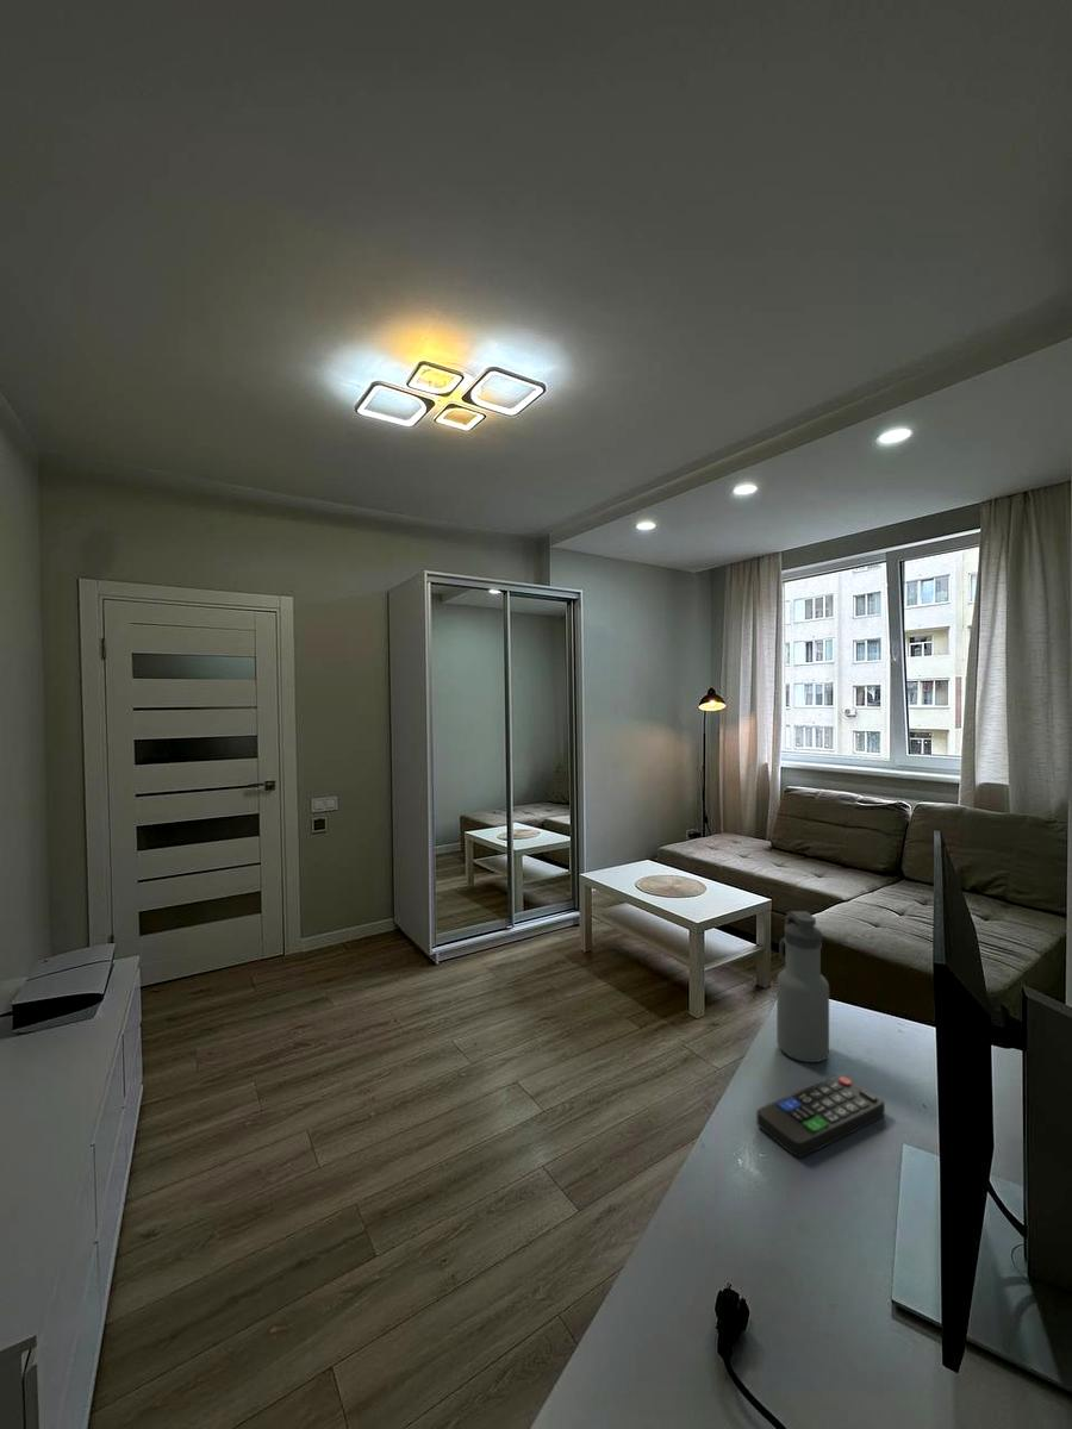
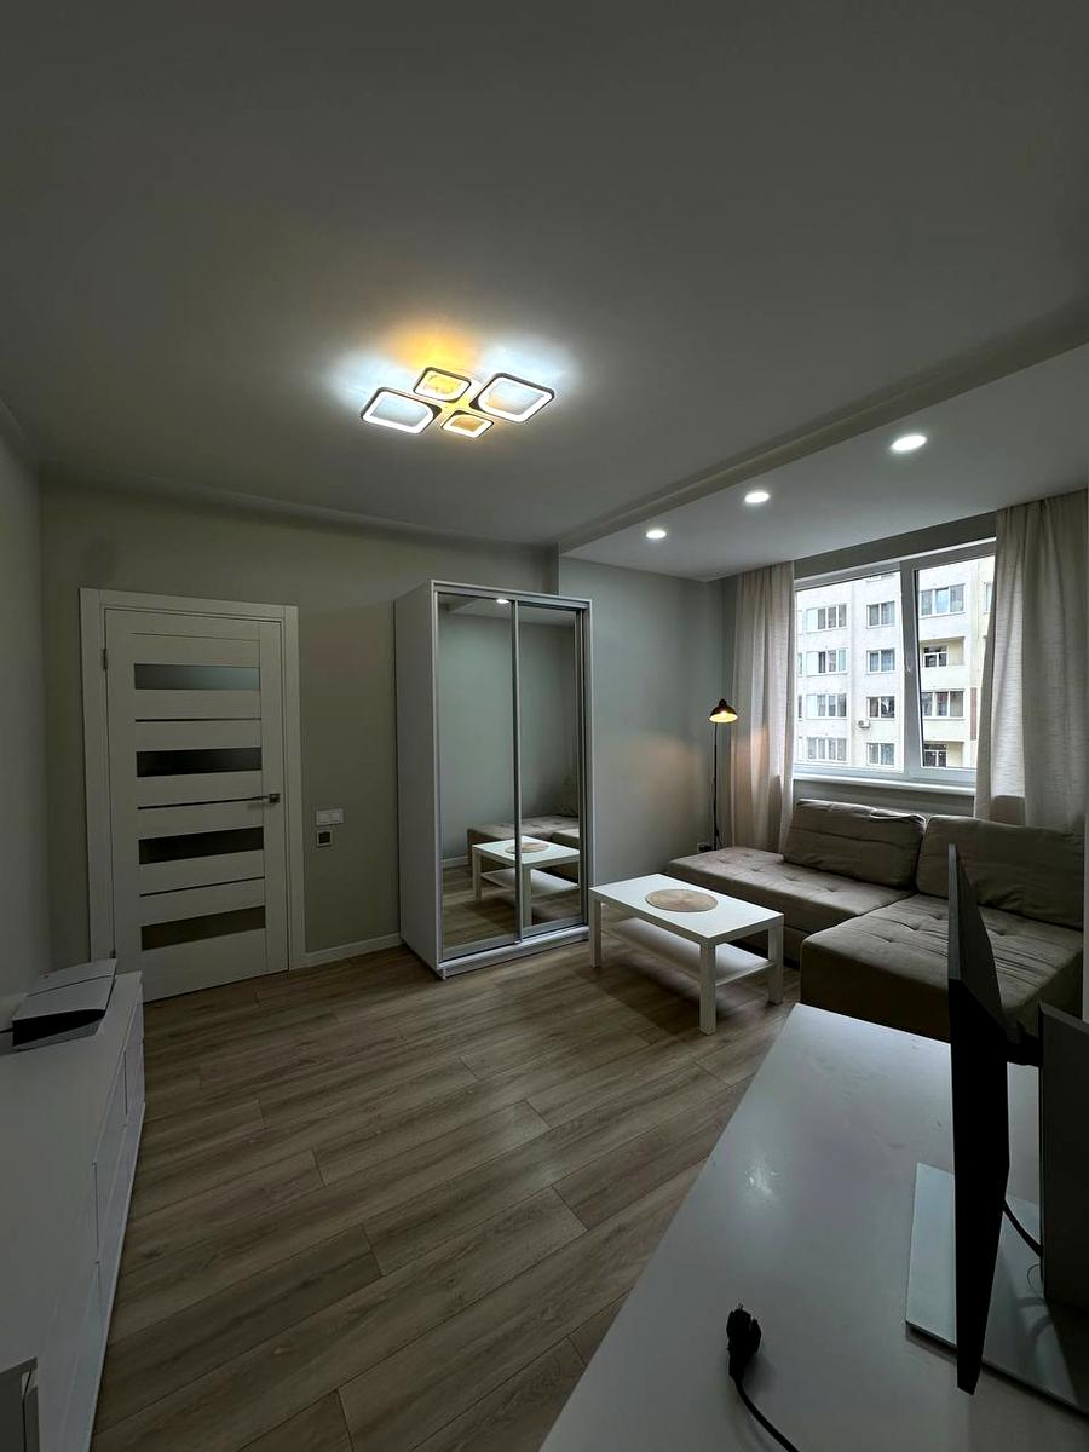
- water bottle (802, 981)
- remote control (821, 1111)
